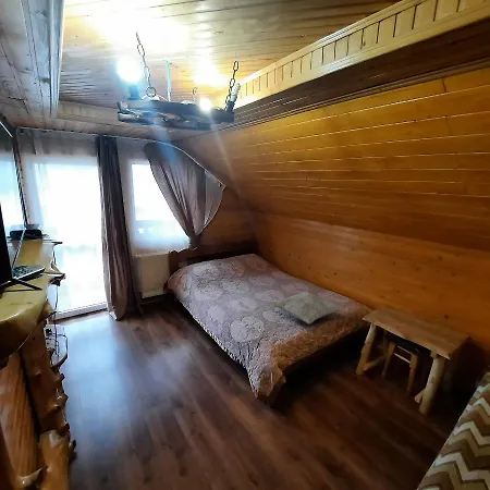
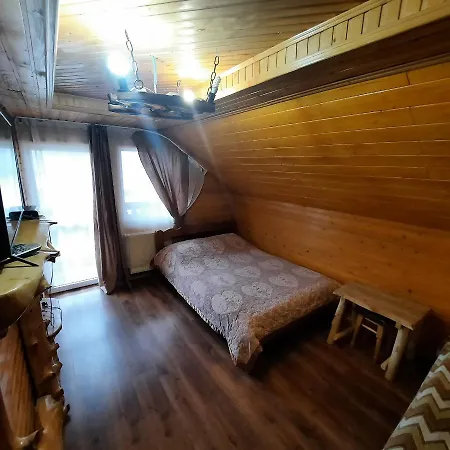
- decorative pillow (306, 306)
